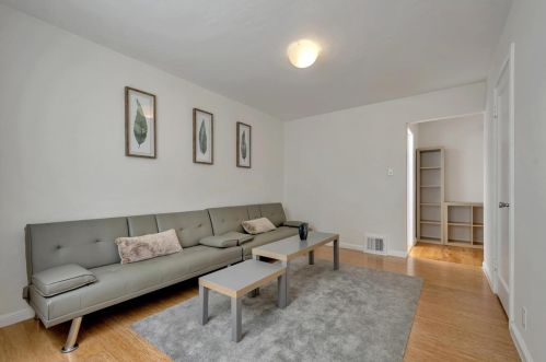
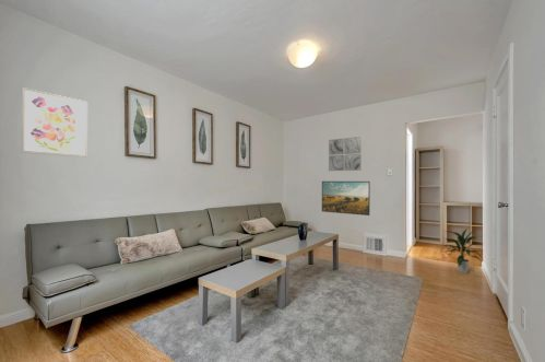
+ indoor plant (462, 249)
+ wall art (344, 153)
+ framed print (344, 197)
+ wall art (57, 125)
